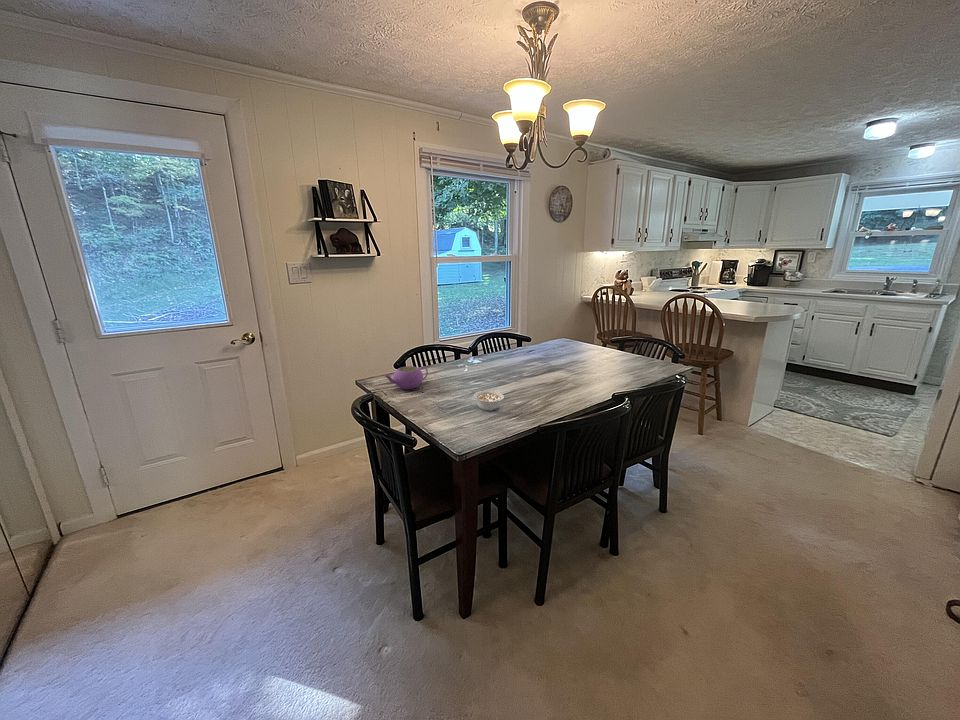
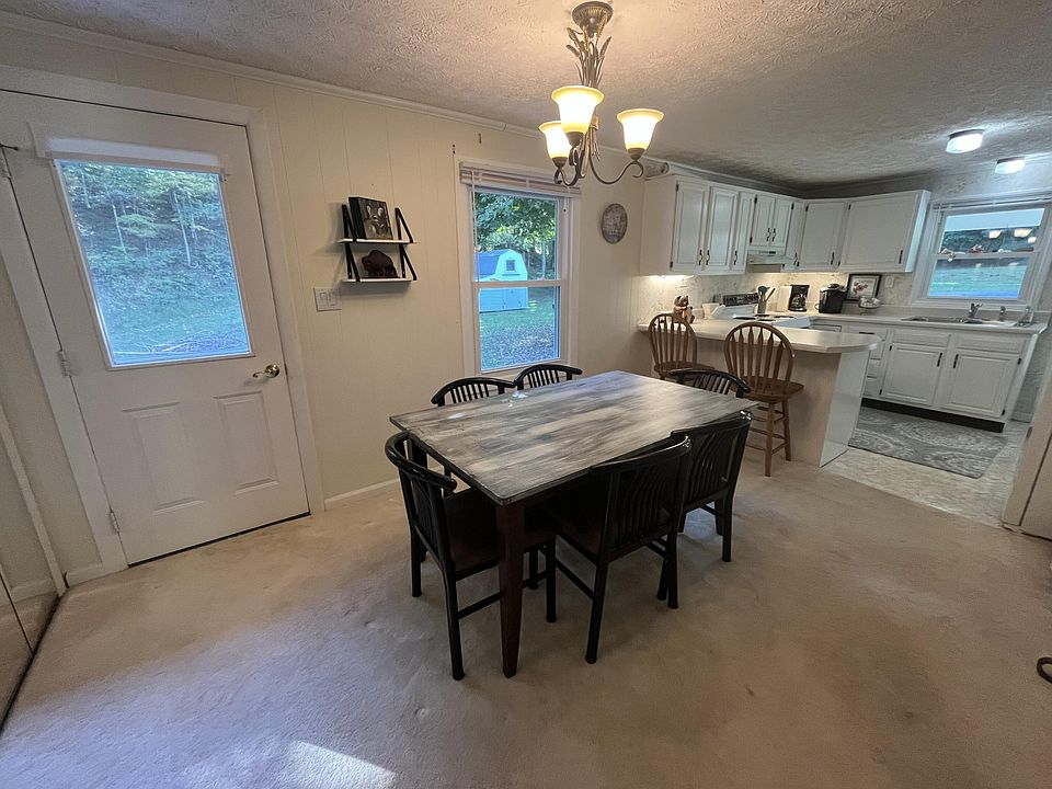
- legume (489, 400)
- teapot (406, 378)
